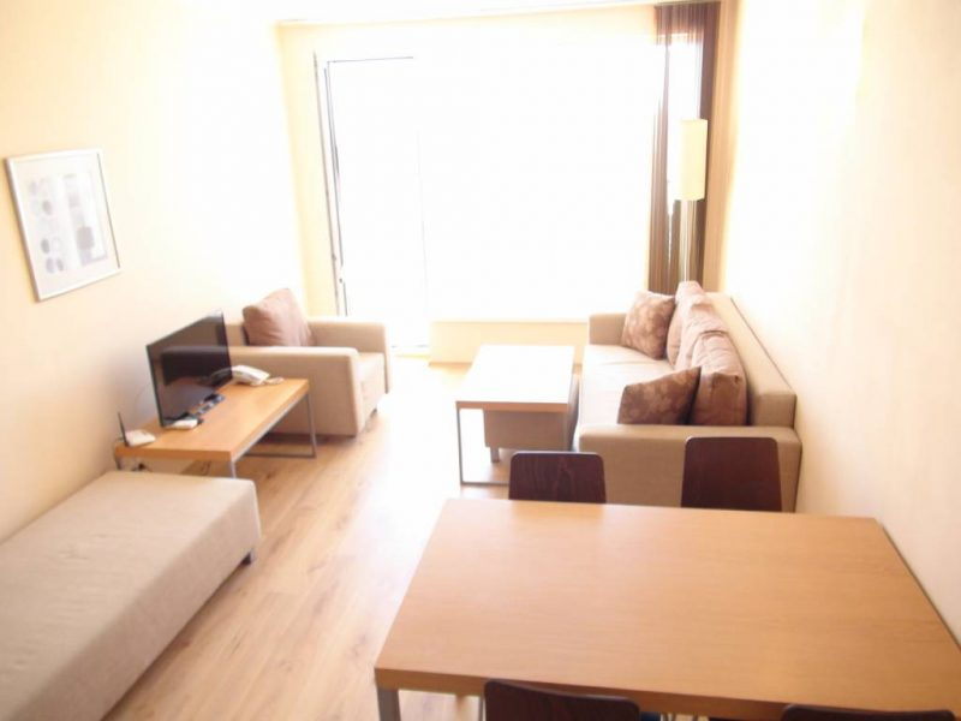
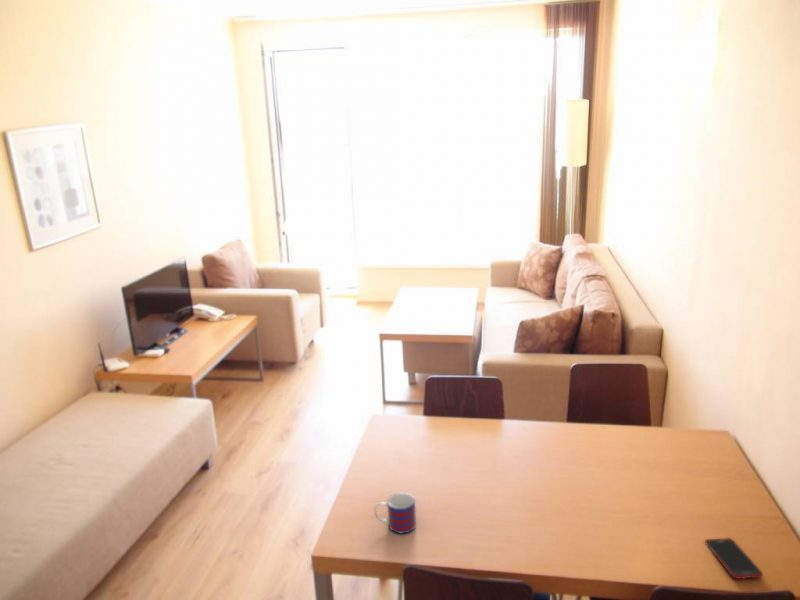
+ cell phone (732, 557)
+ mug (394, 513)
